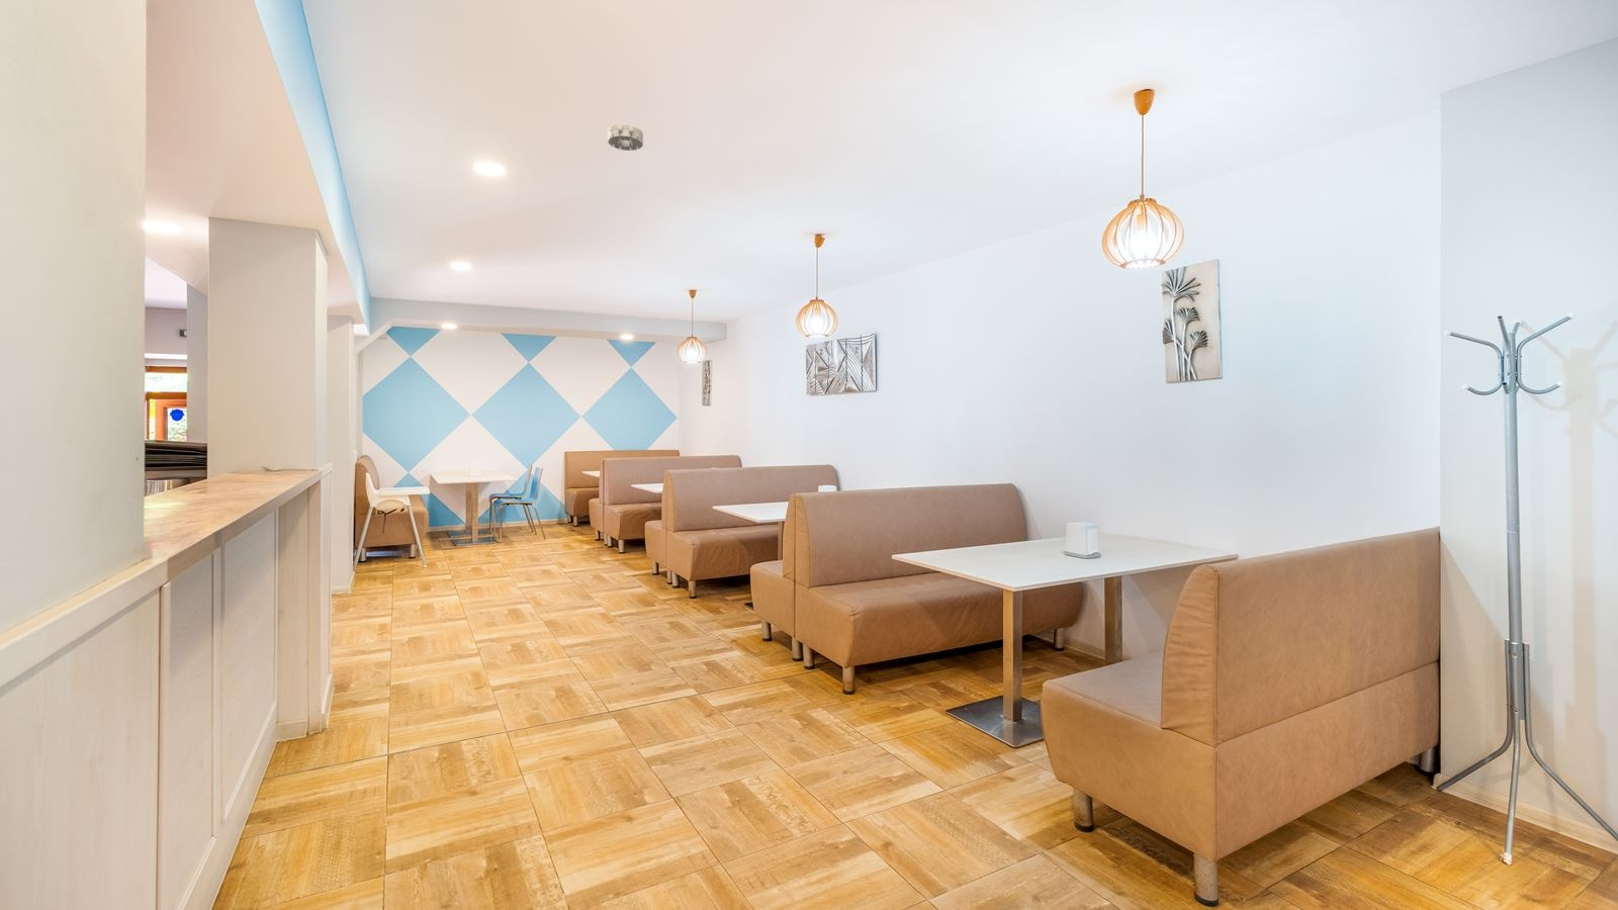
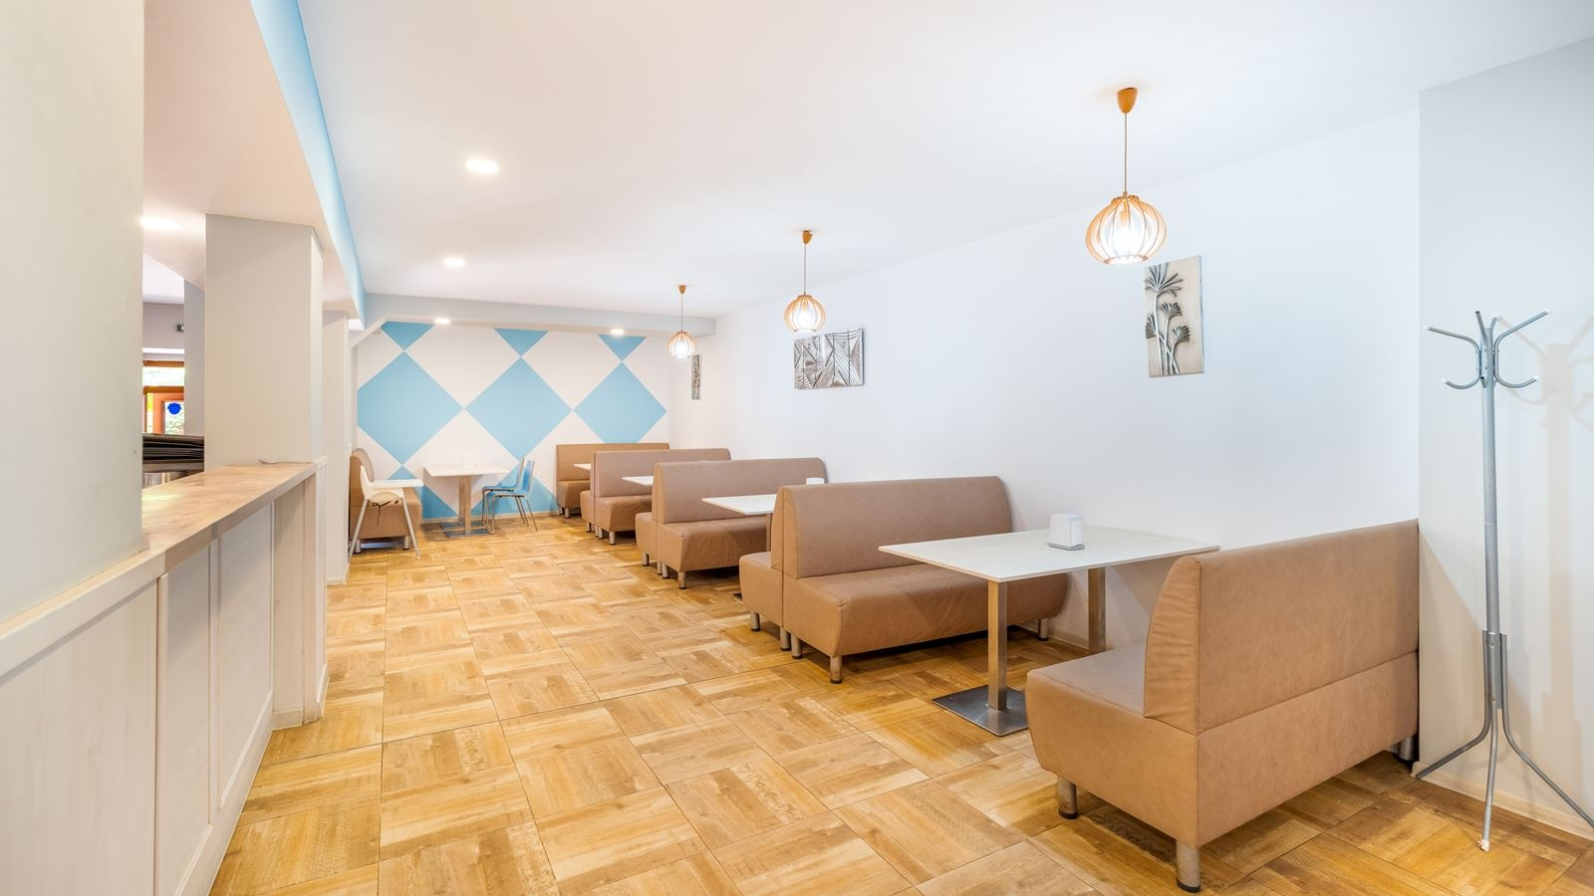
- smoke detector (625, 137)
